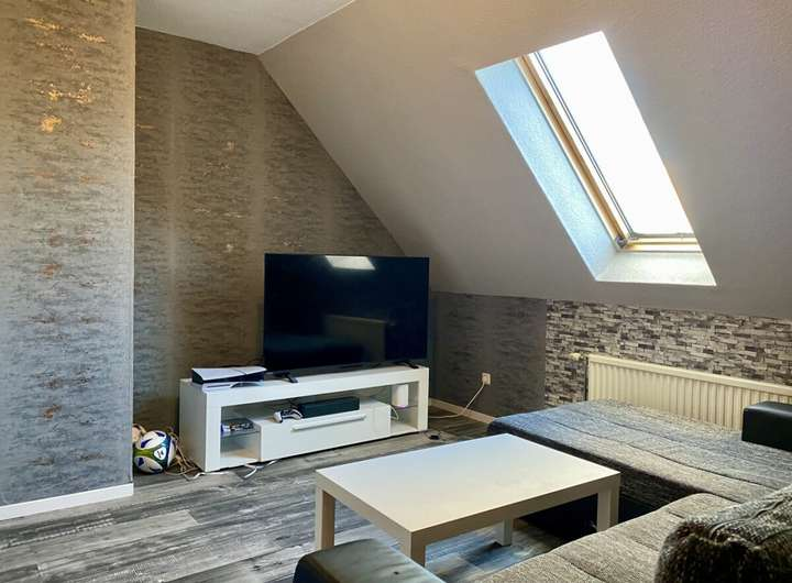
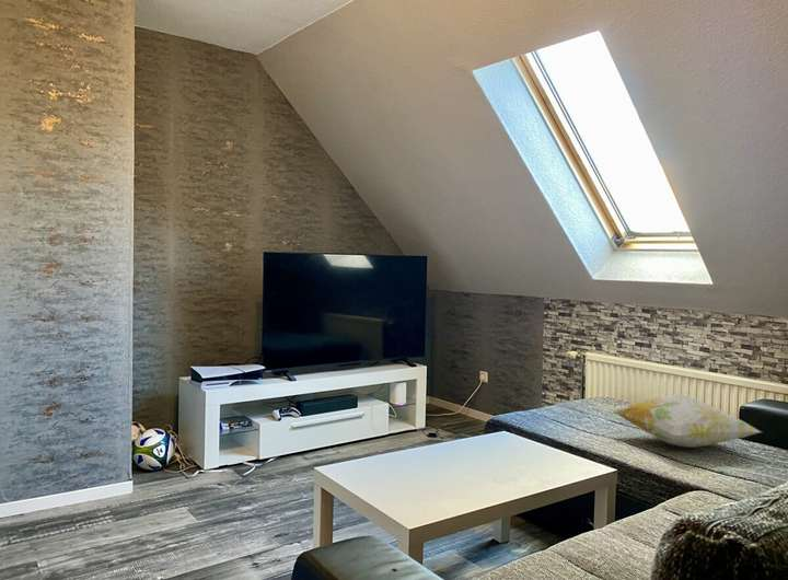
+ decorative pillow (682, 420)
